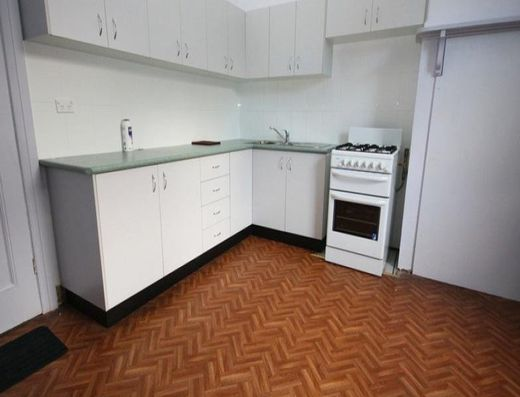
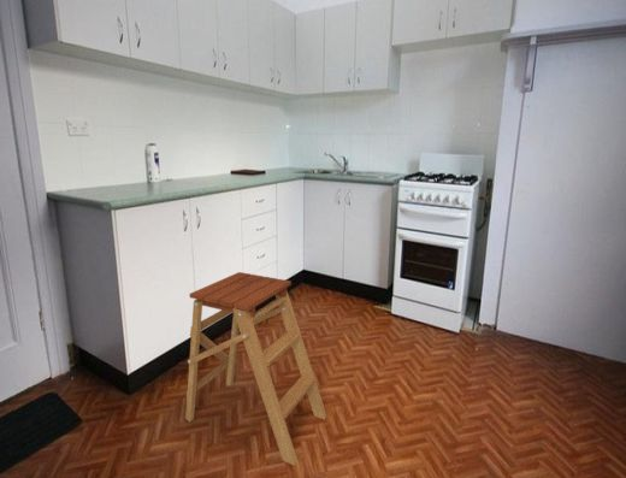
+ step ladder (255, 356)
